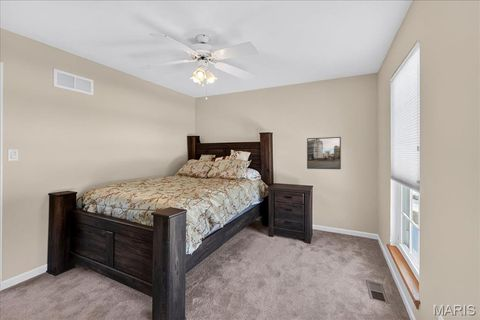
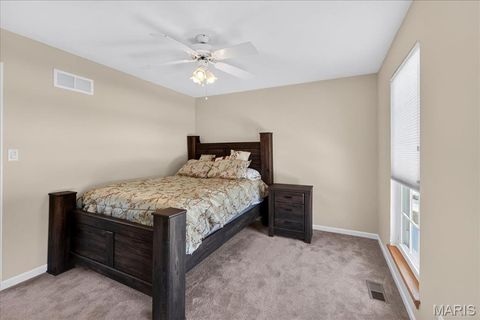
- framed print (323, 153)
